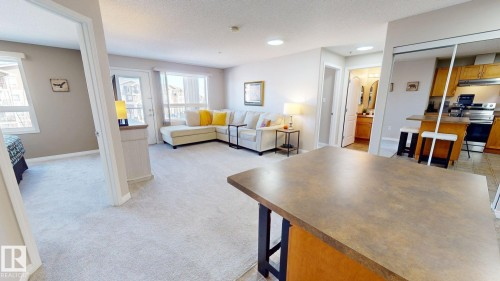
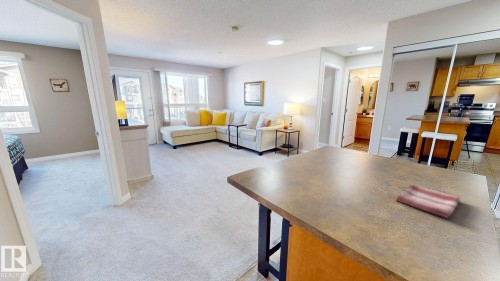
+ dish towel (428, 198)
